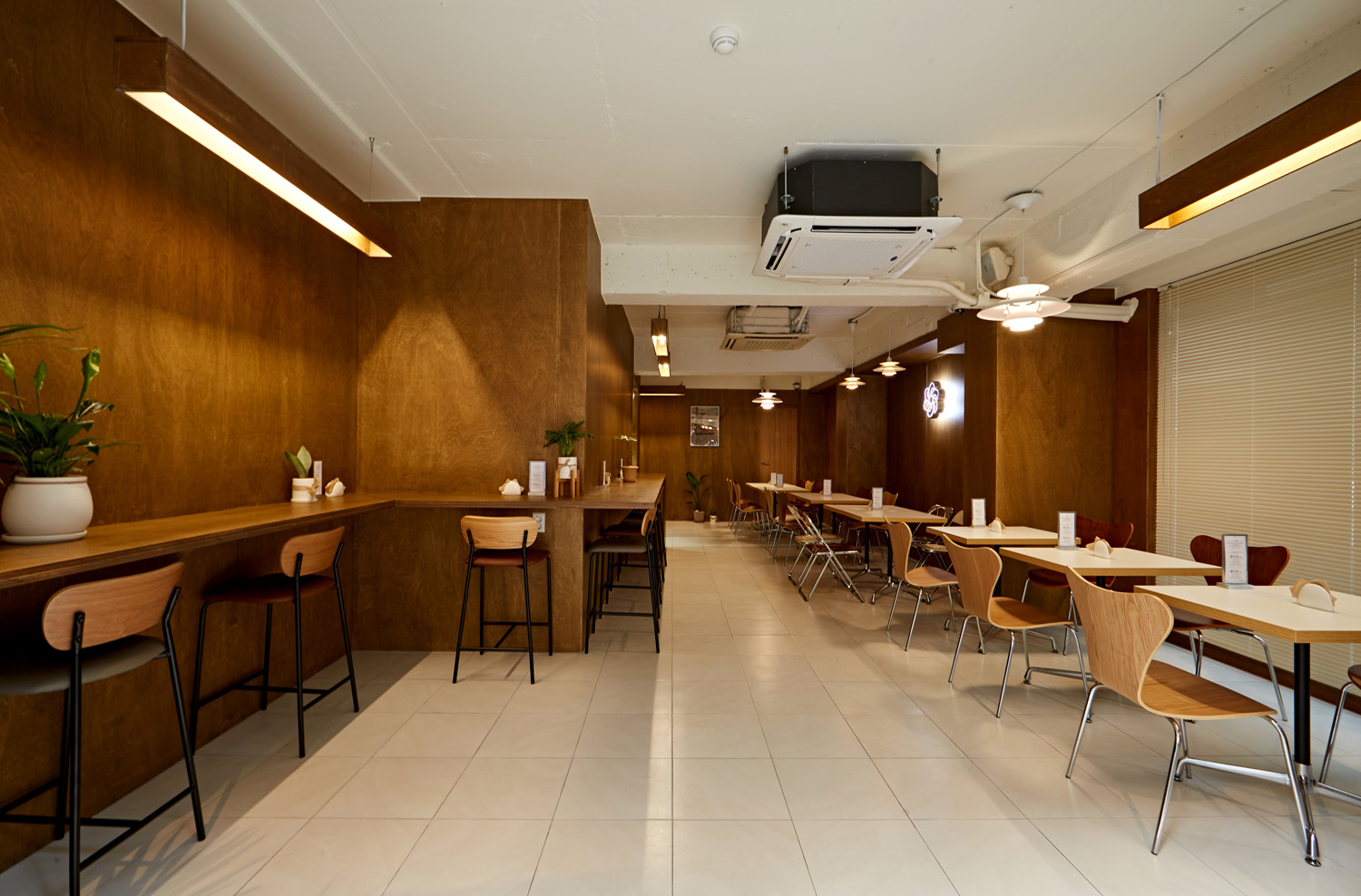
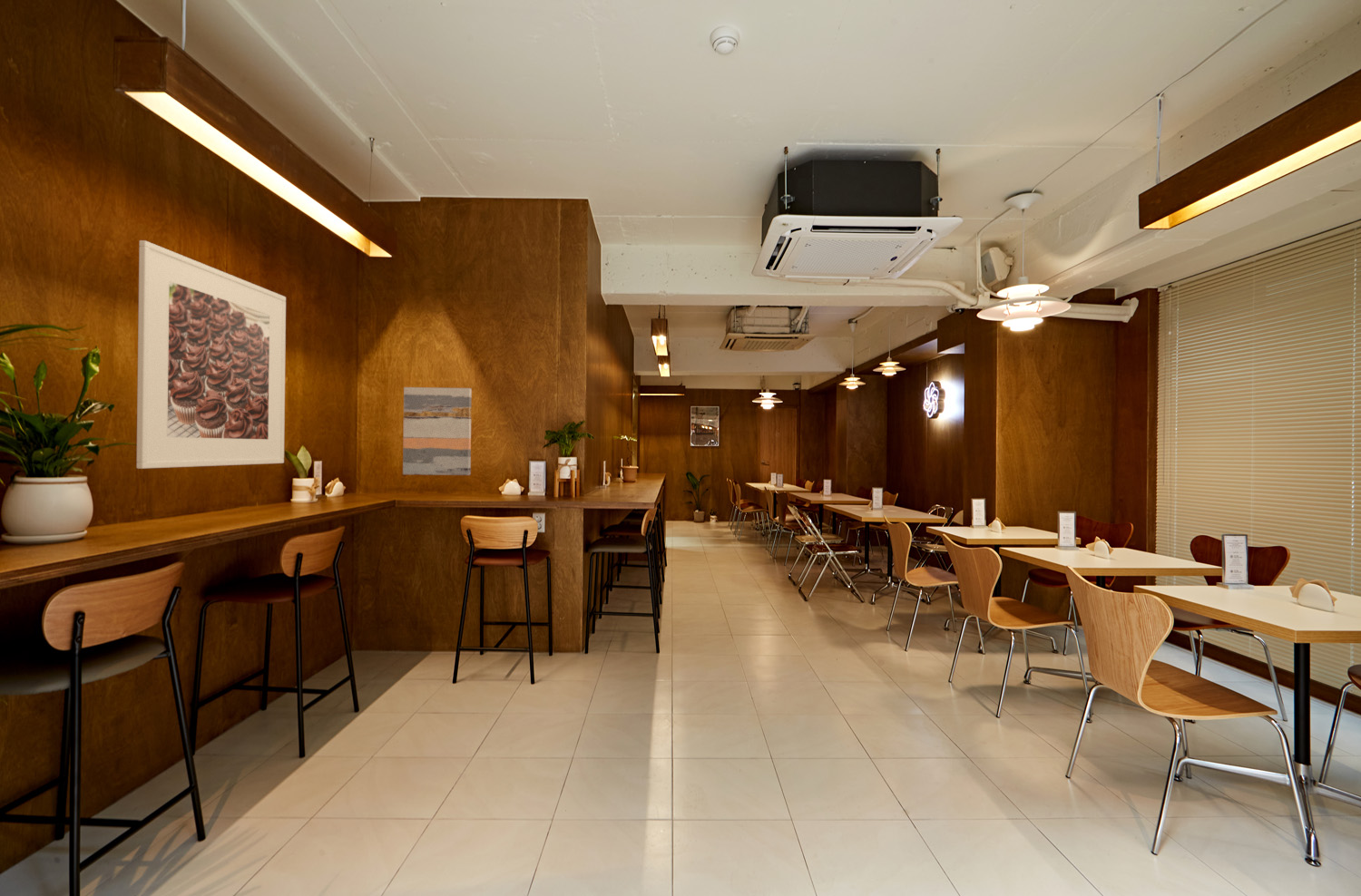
+ wall art (436, 431)
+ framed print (222, 369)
